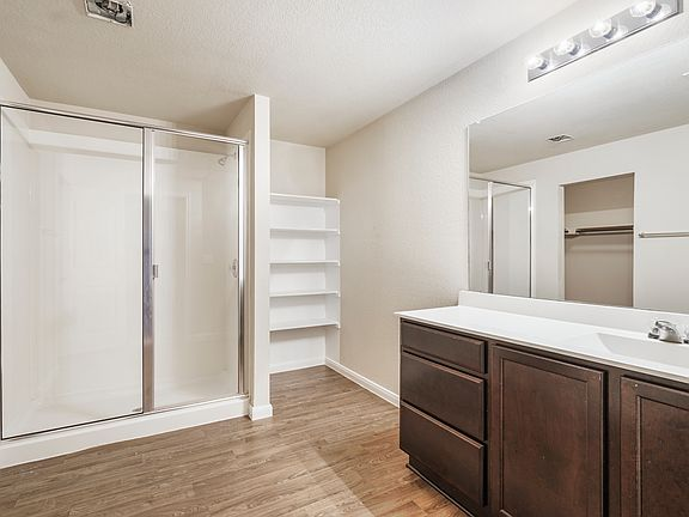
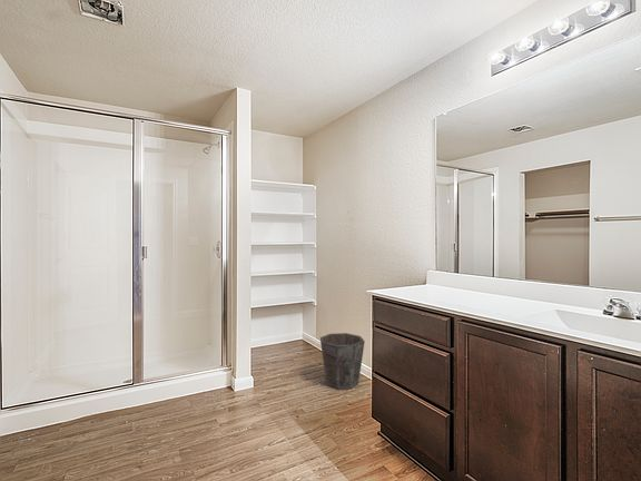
+ waste bin (342, 361)
